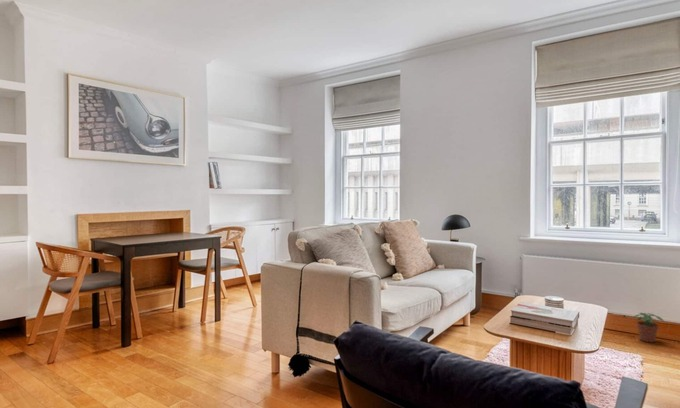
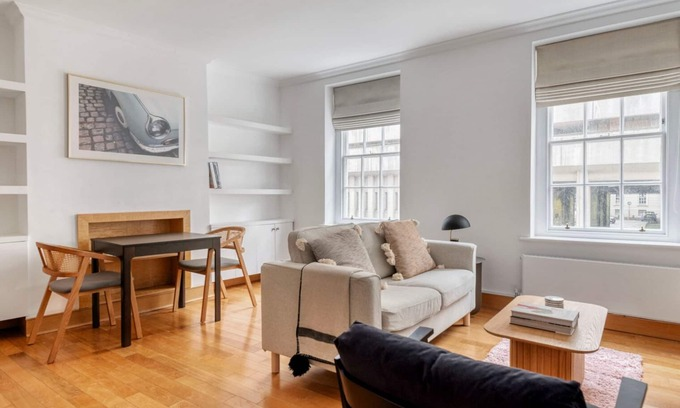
- potted plant (647, 327)
